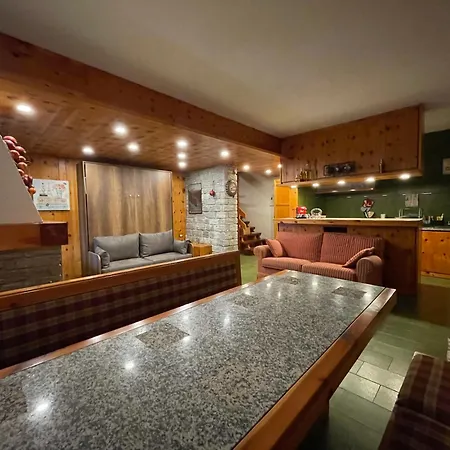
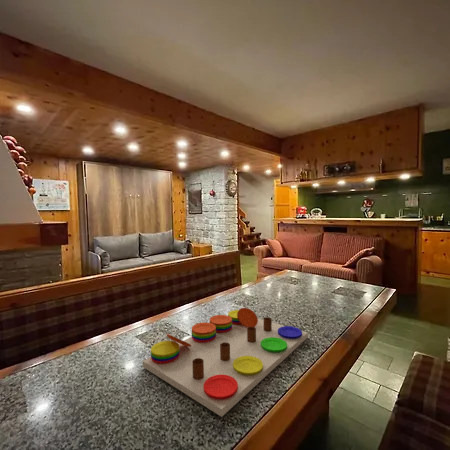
+ board game (232, 339)
